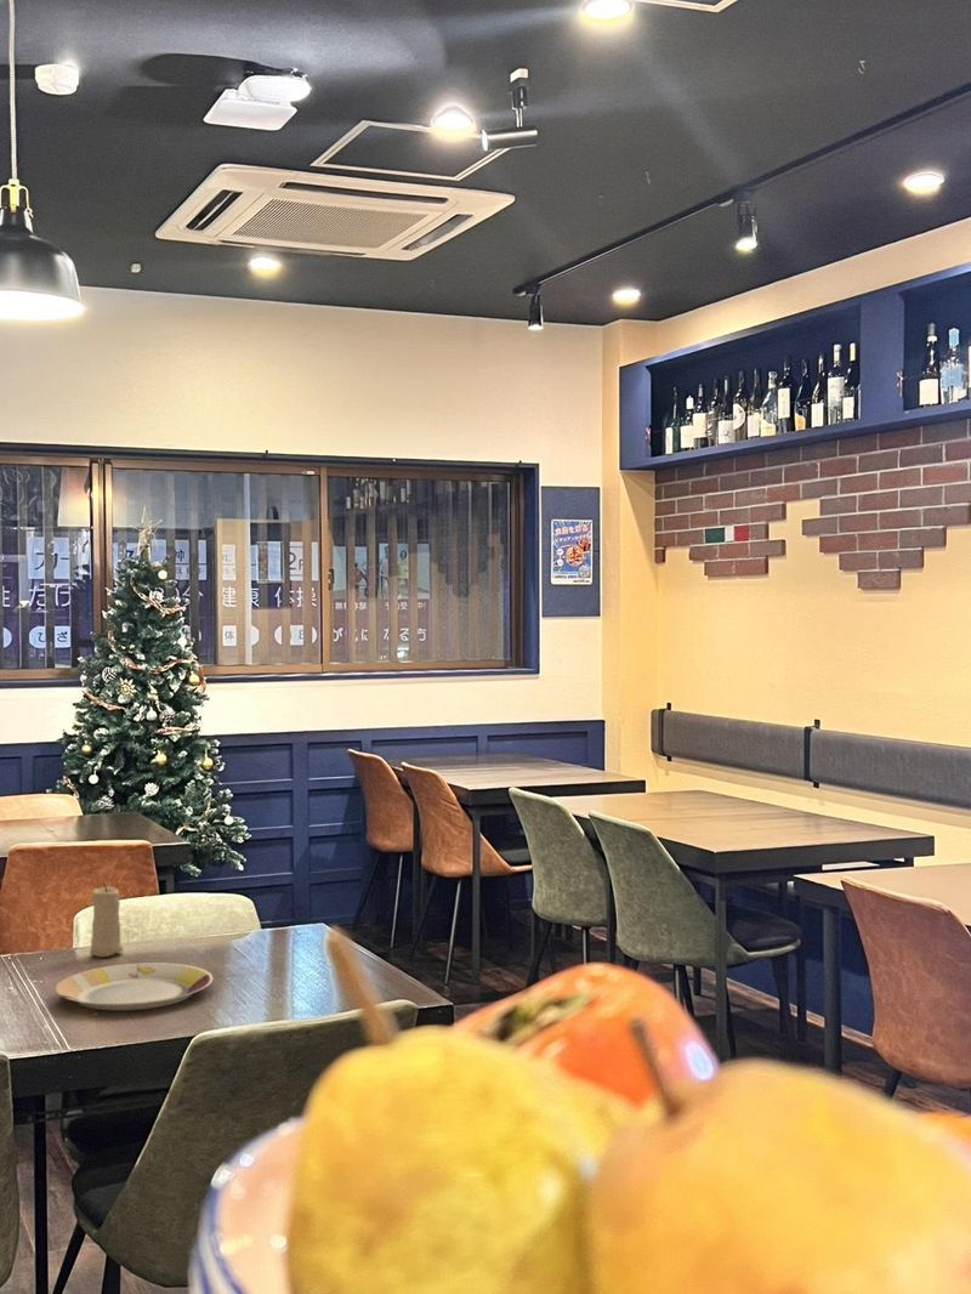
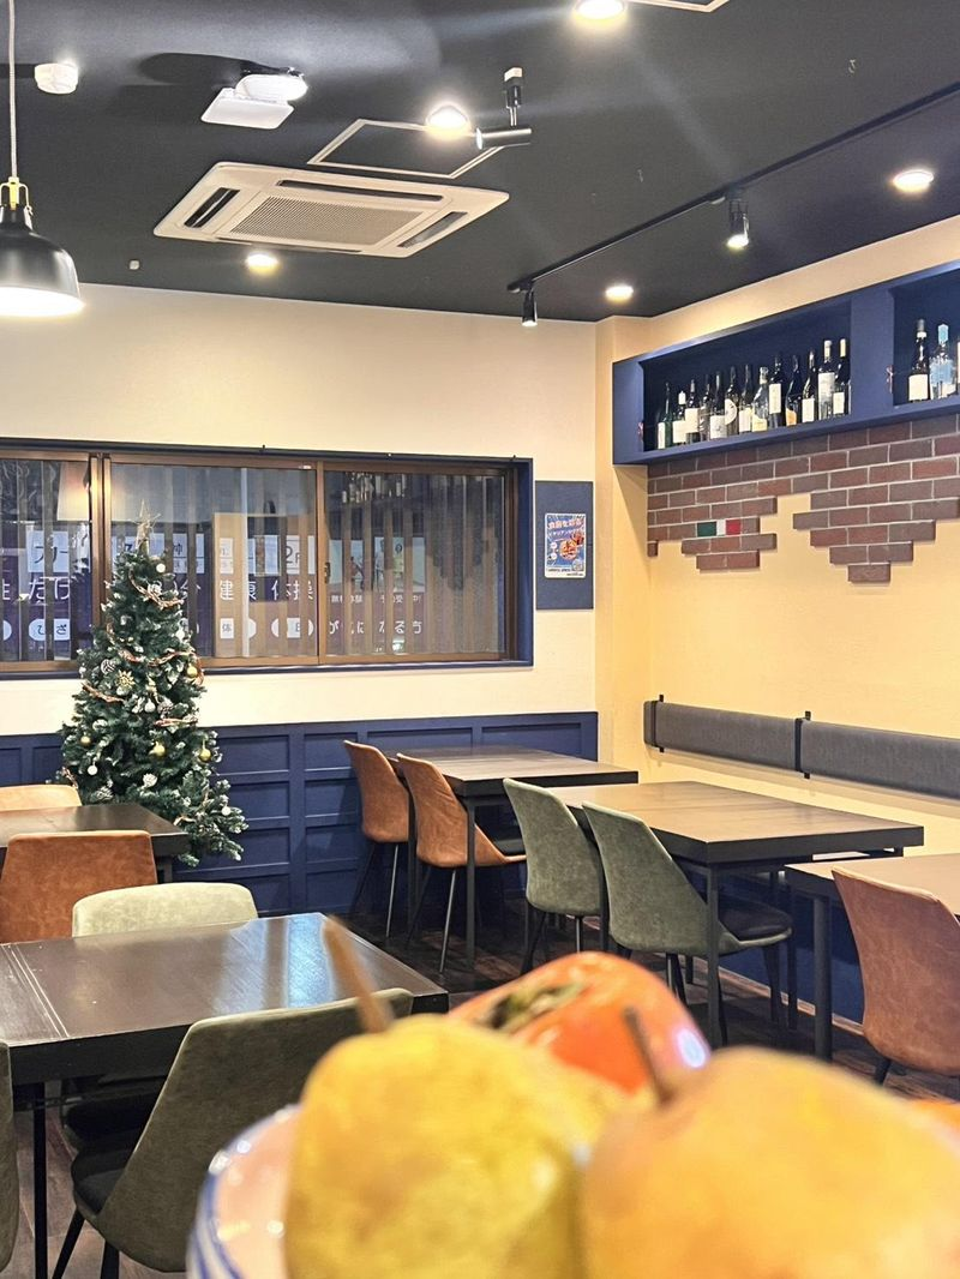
- candle (106, 918)
- plate (135, 988)
